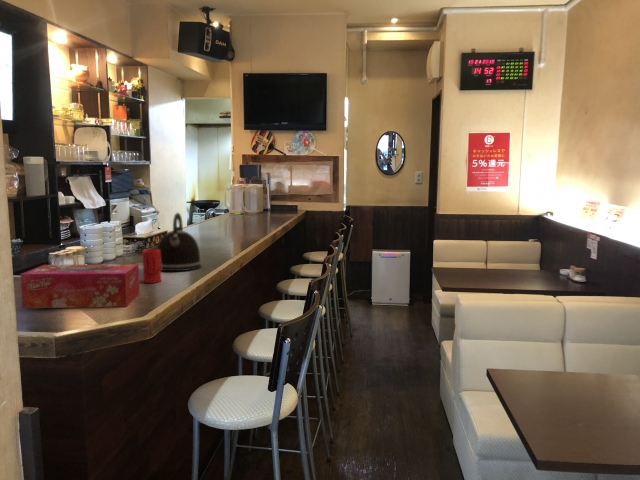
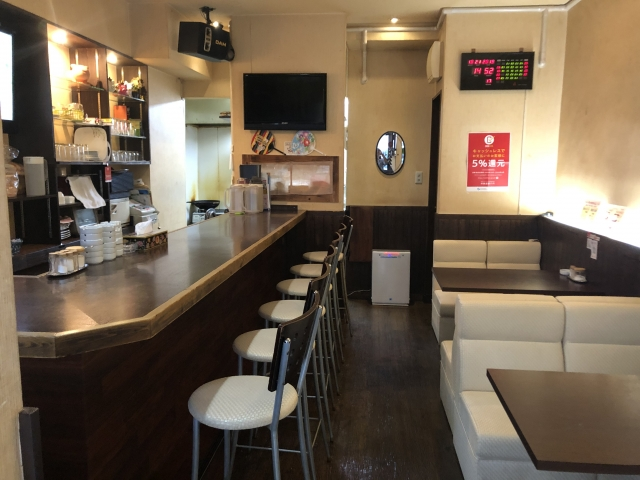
- cup (151, 265)
- tissue box (83, 284)
- kettle (177, 240)
